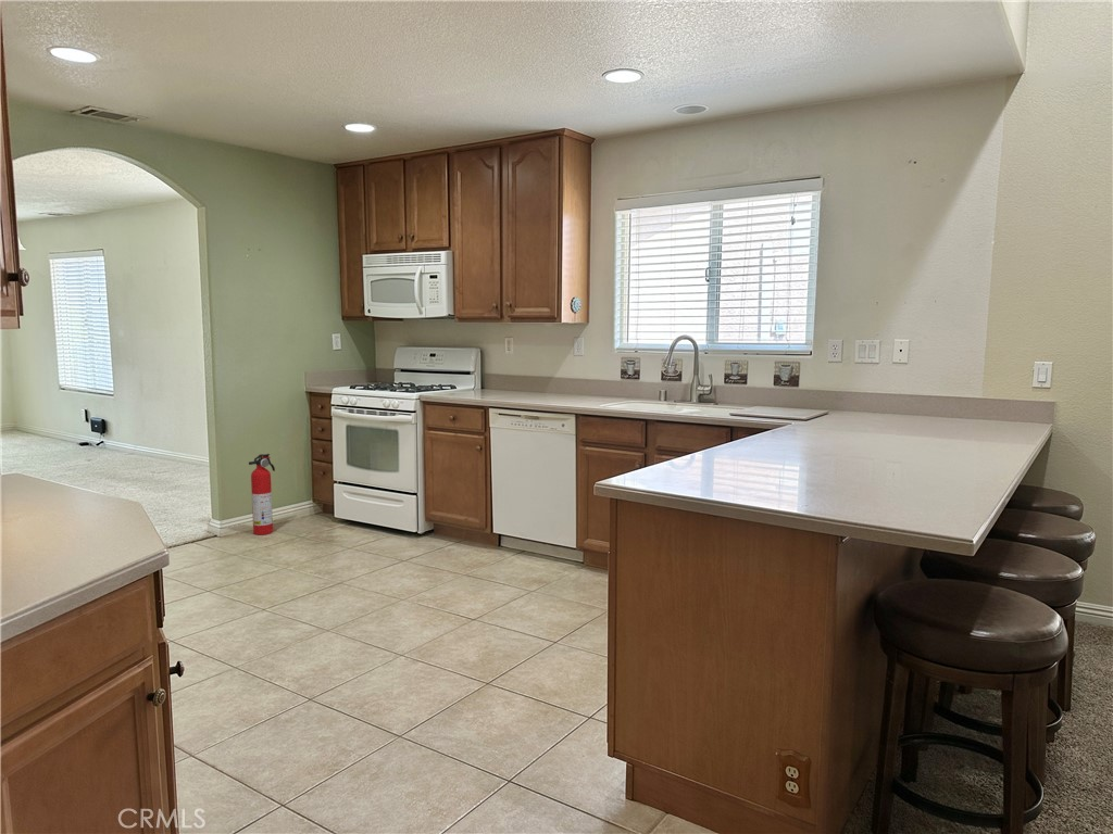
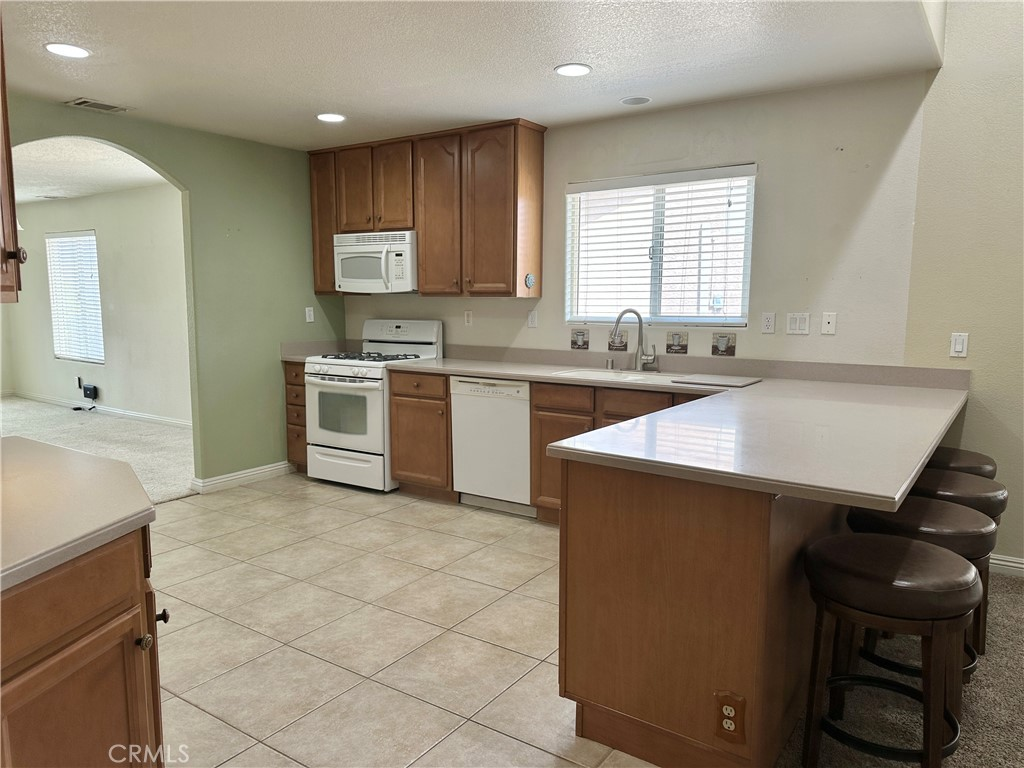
- fire extinguisher (262, 493)
